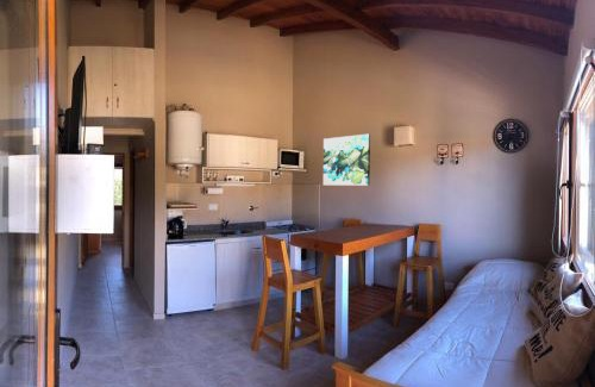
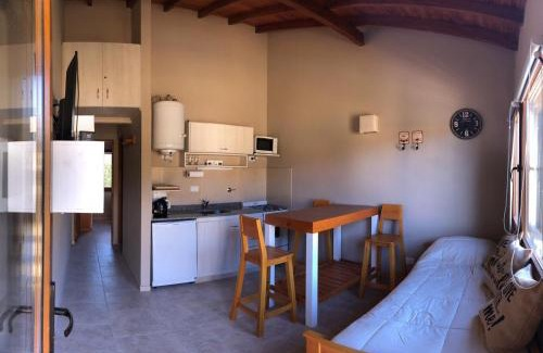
- wall art (345, 161)
